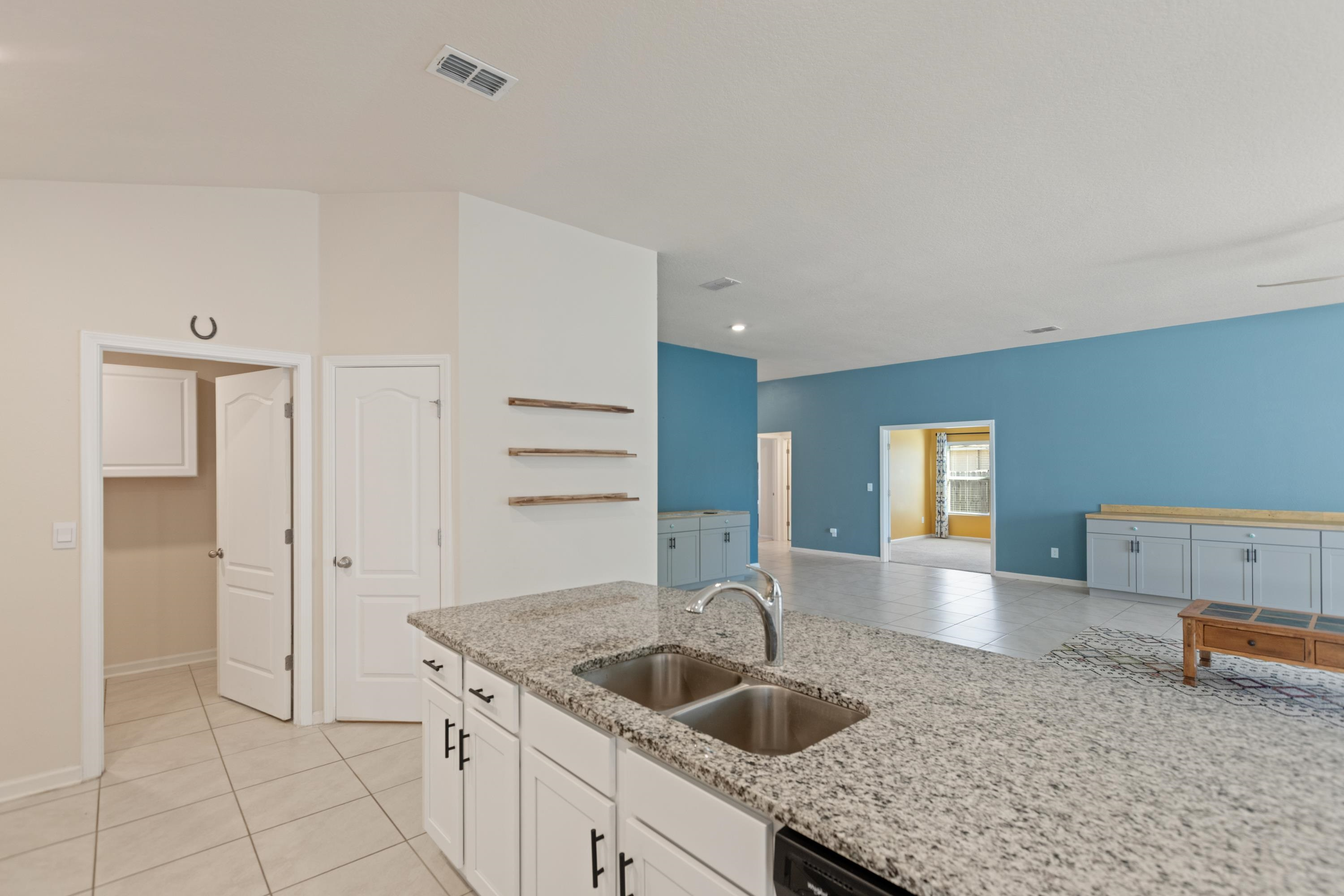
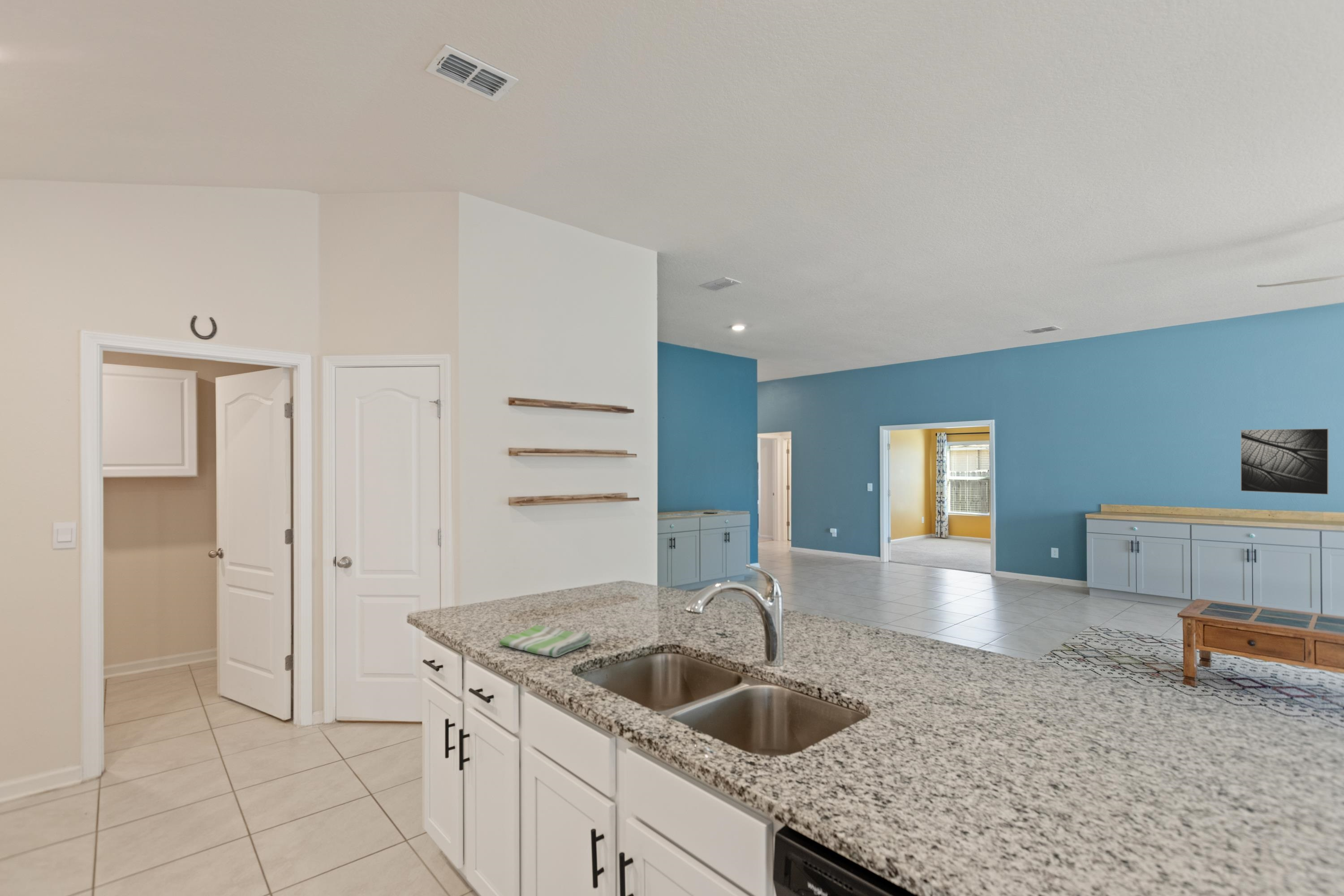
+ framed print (1283, 461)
+ dish towel (546, 639)
